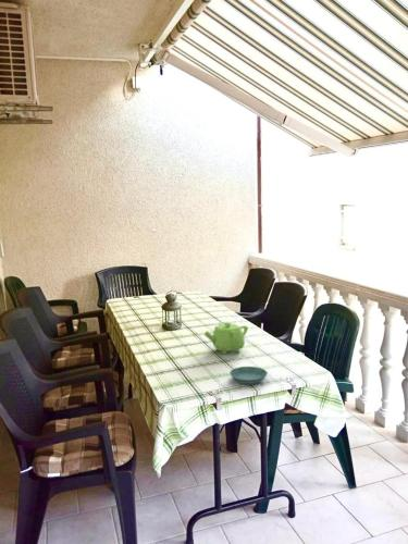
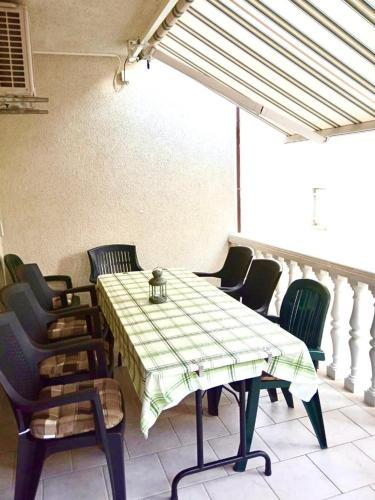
- teapot (226, 336)
- saucer (248, 375)
